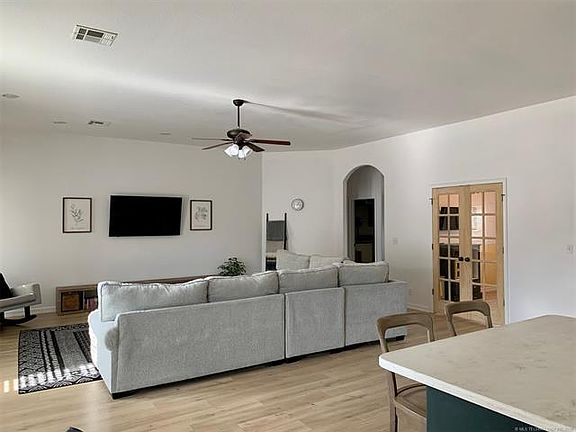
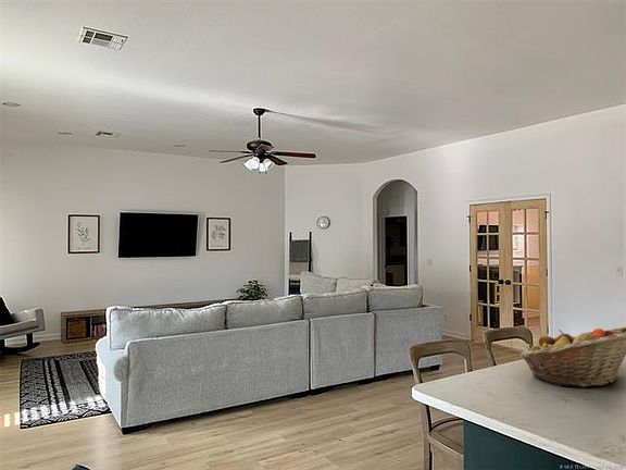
+ fruit basket (578, 351)
